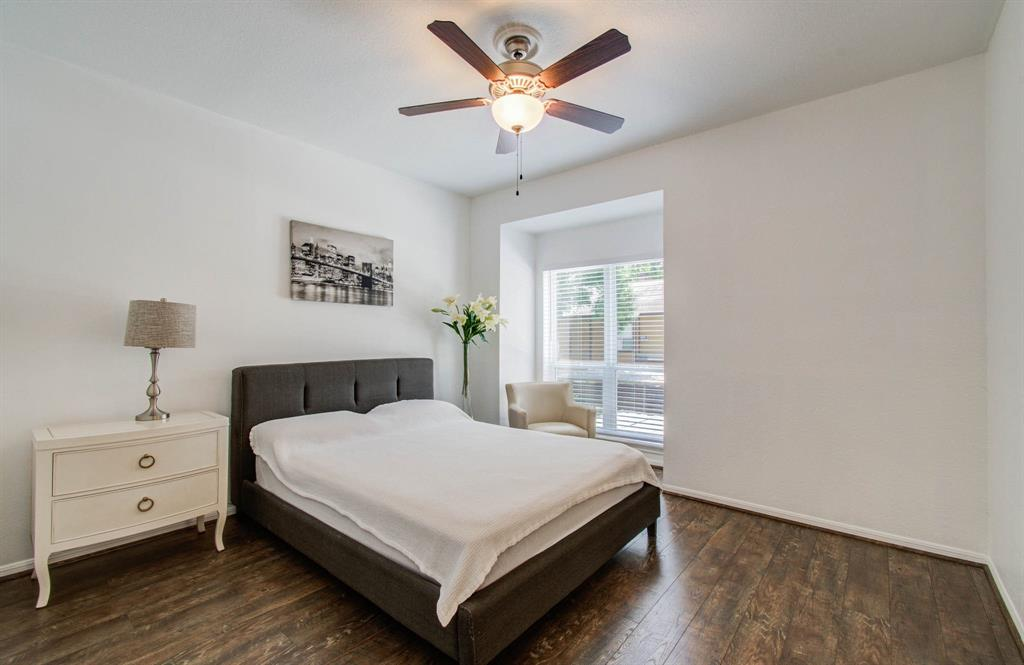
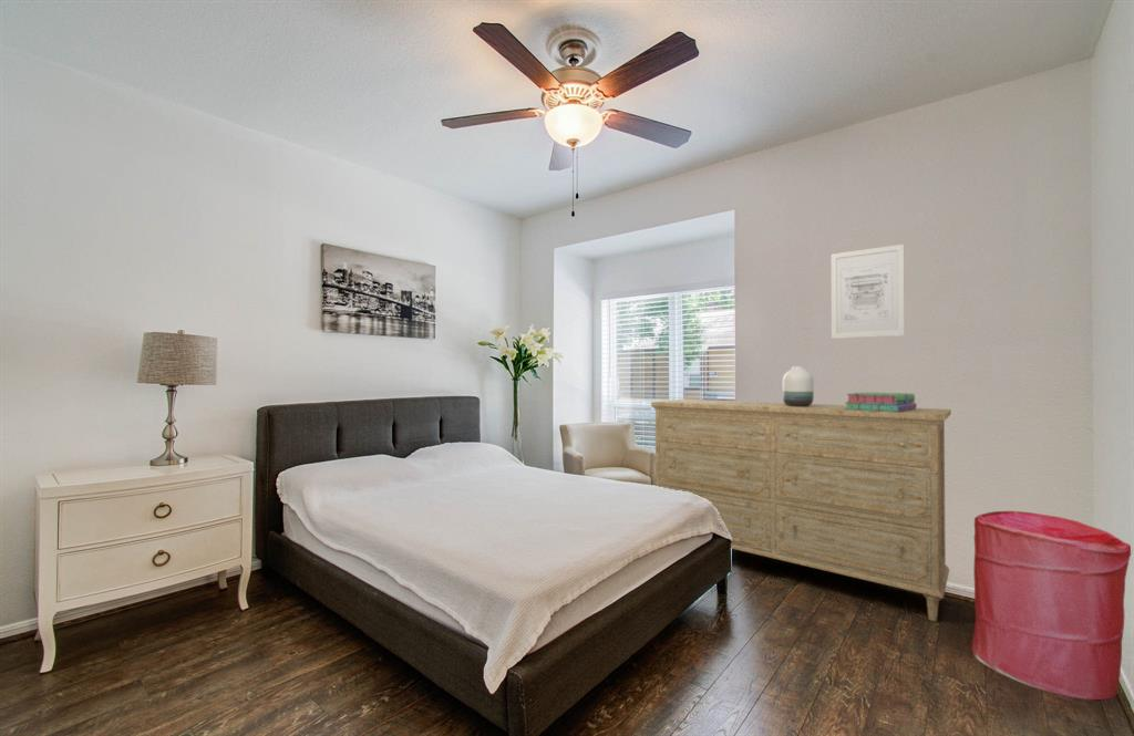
+ stack of books (880, 401)
+ dresser (784, 486)
+ laundry hamper (1045, 594)
+ vase (797, 385)
+ wall art (866, 293)
